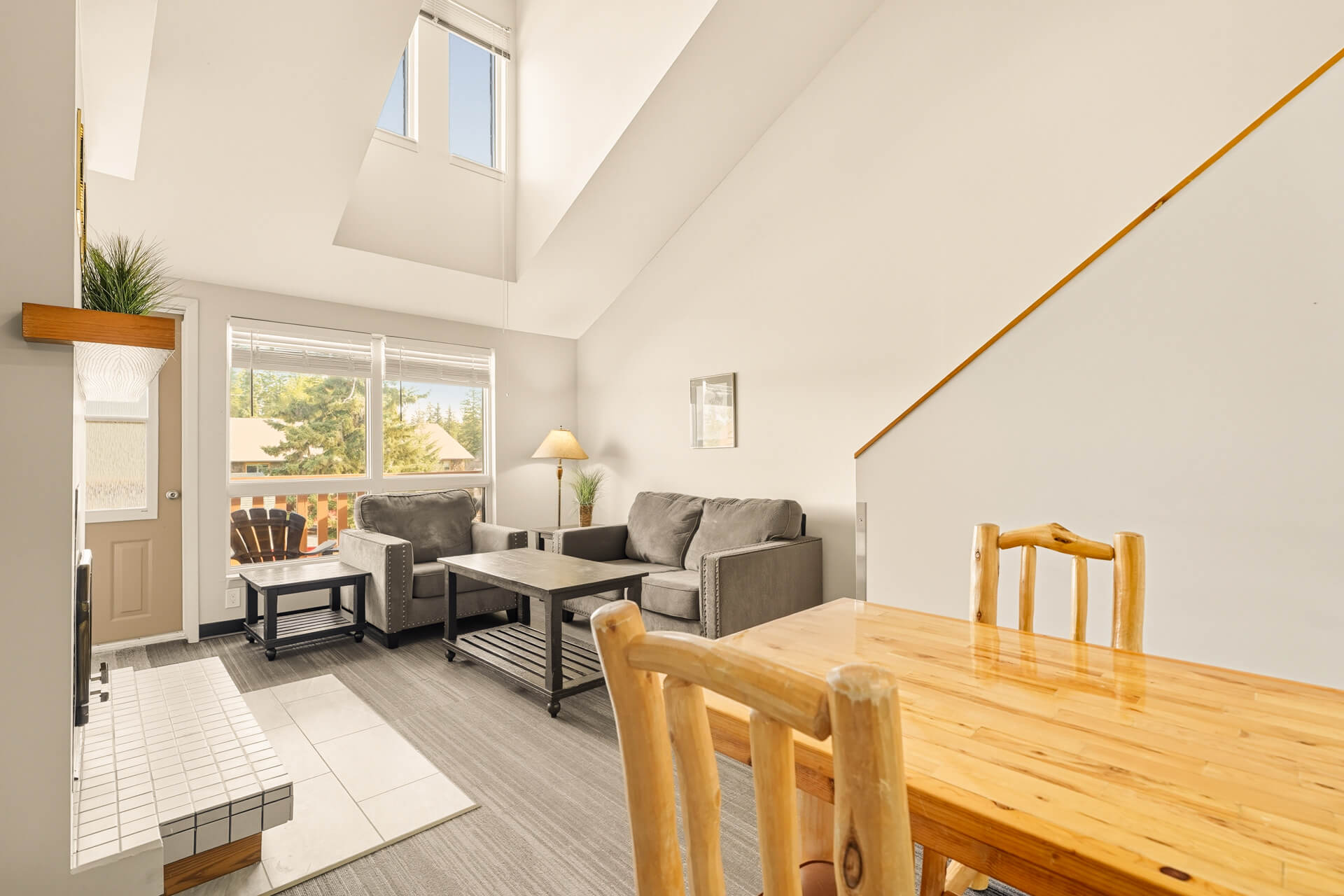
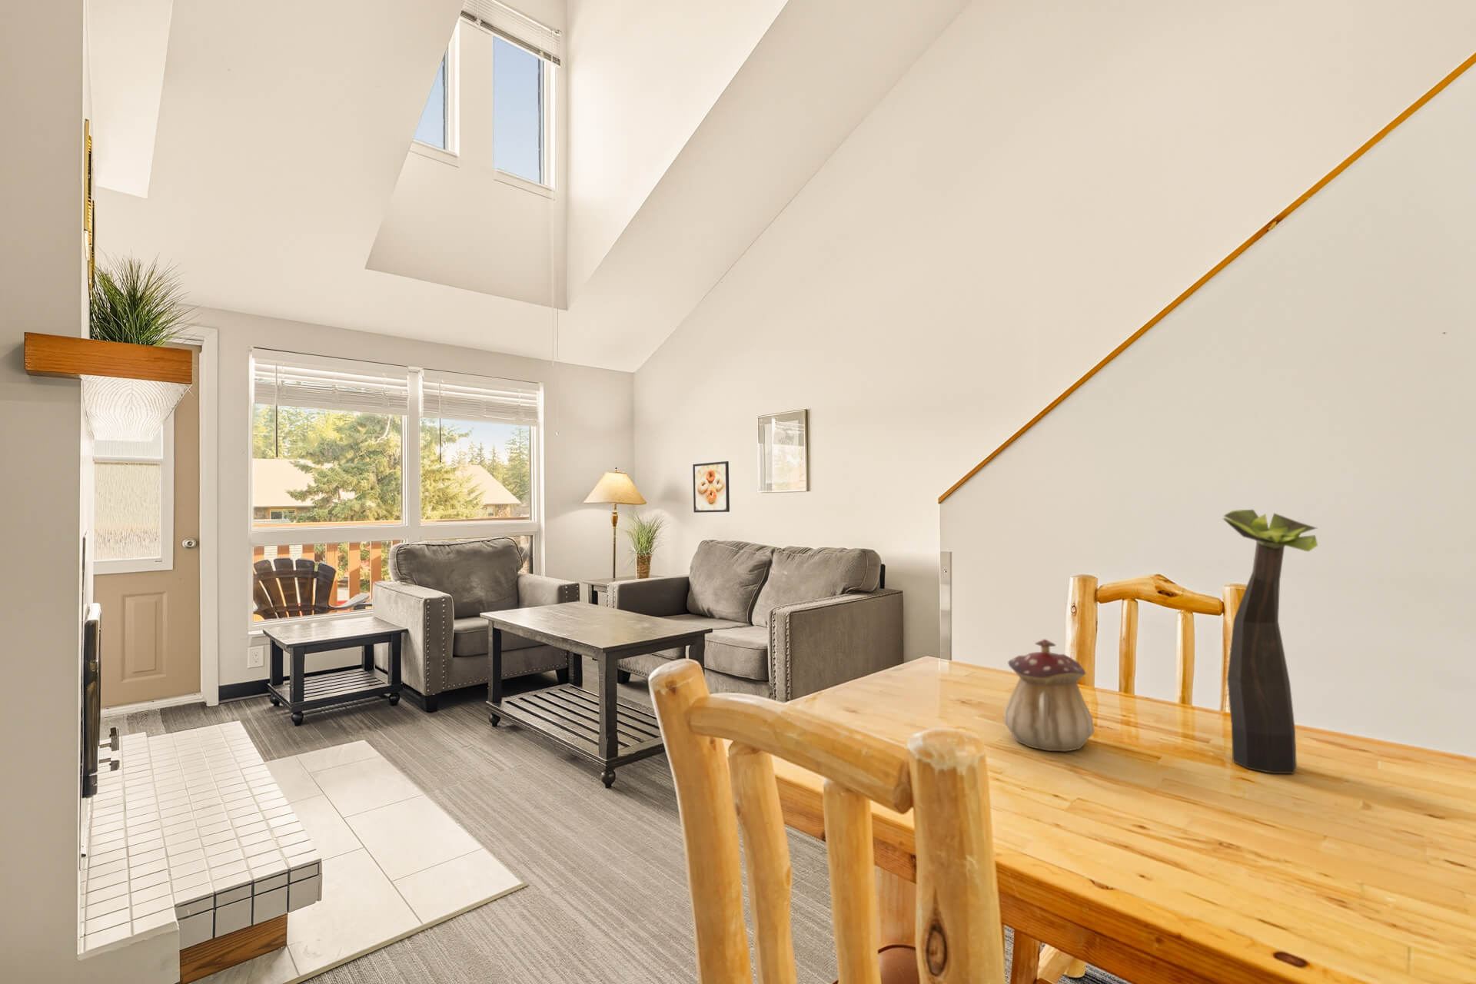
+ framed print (711, 488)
+ plant (1271, 639)
+ teapot (1047, 691)
